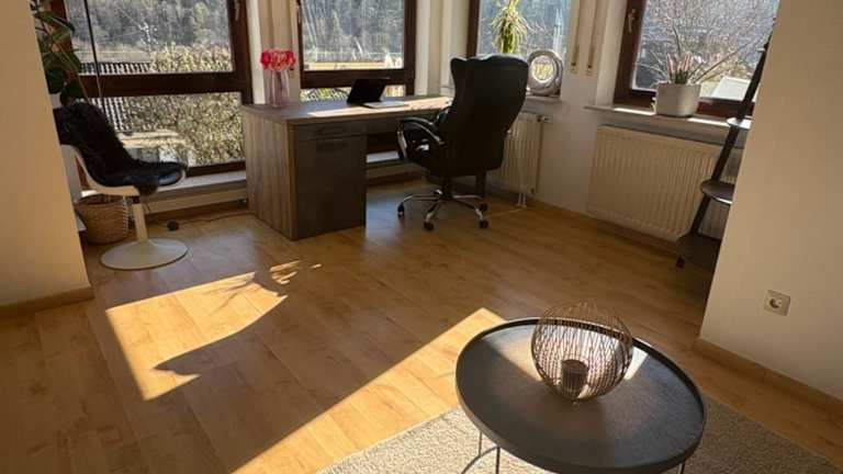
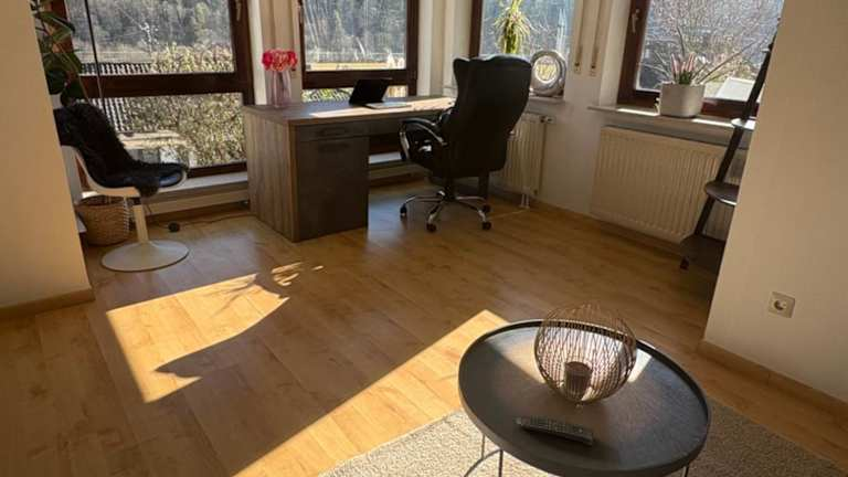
+ remote control (554, 427)
